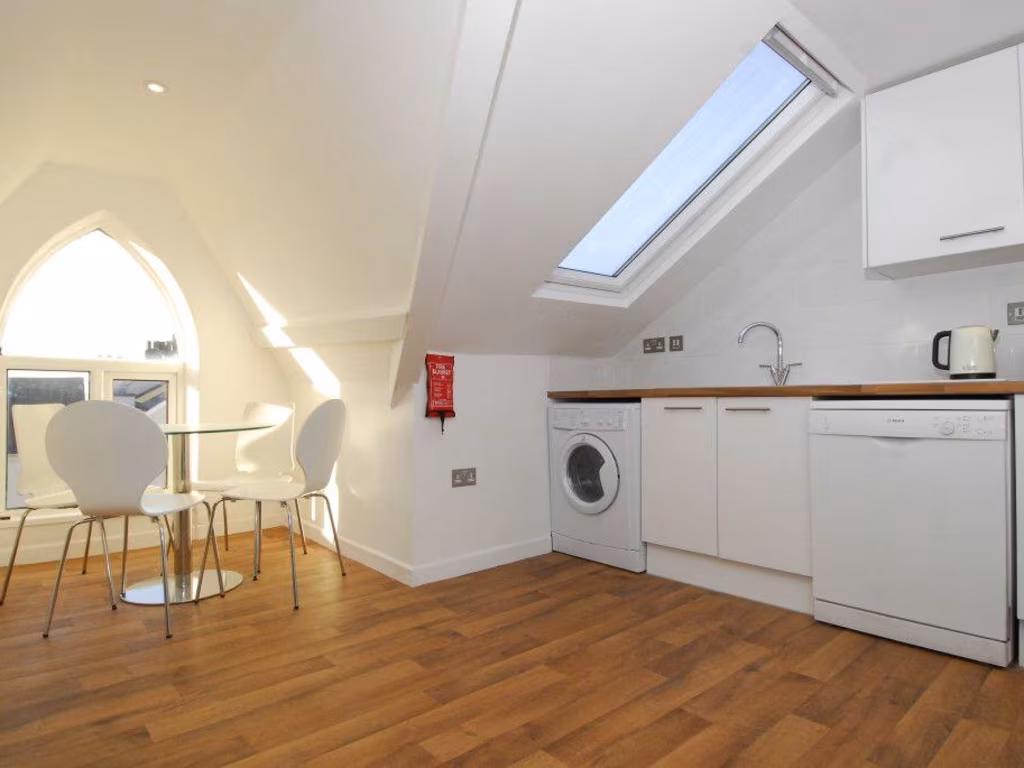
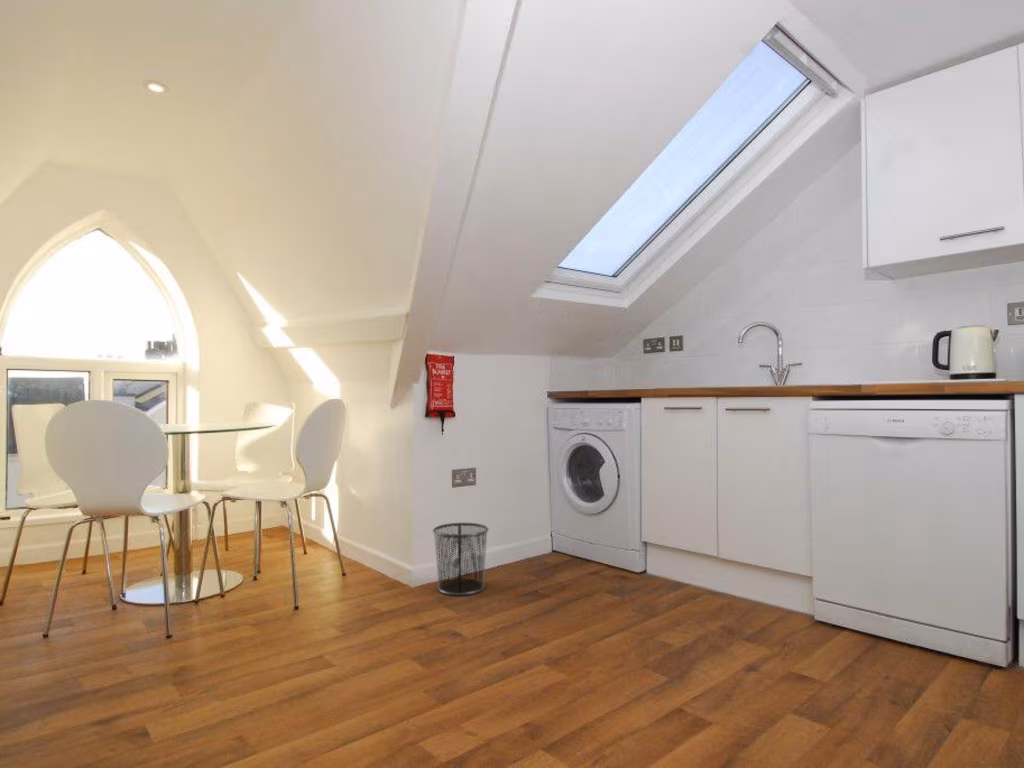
+ waste bin (460, 558)
